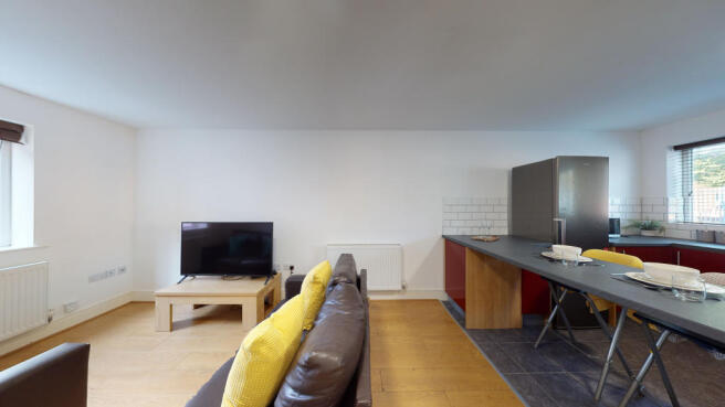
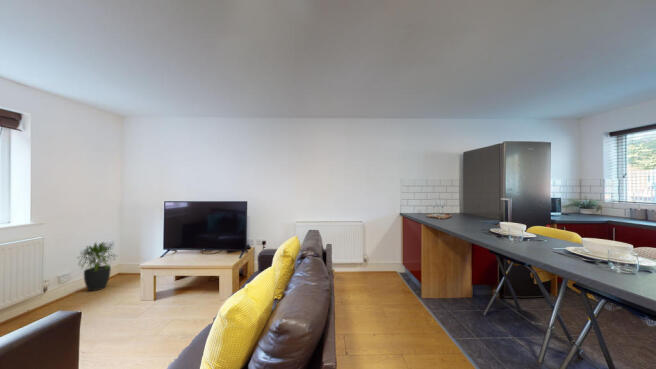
+ potted plant (95, 265)
